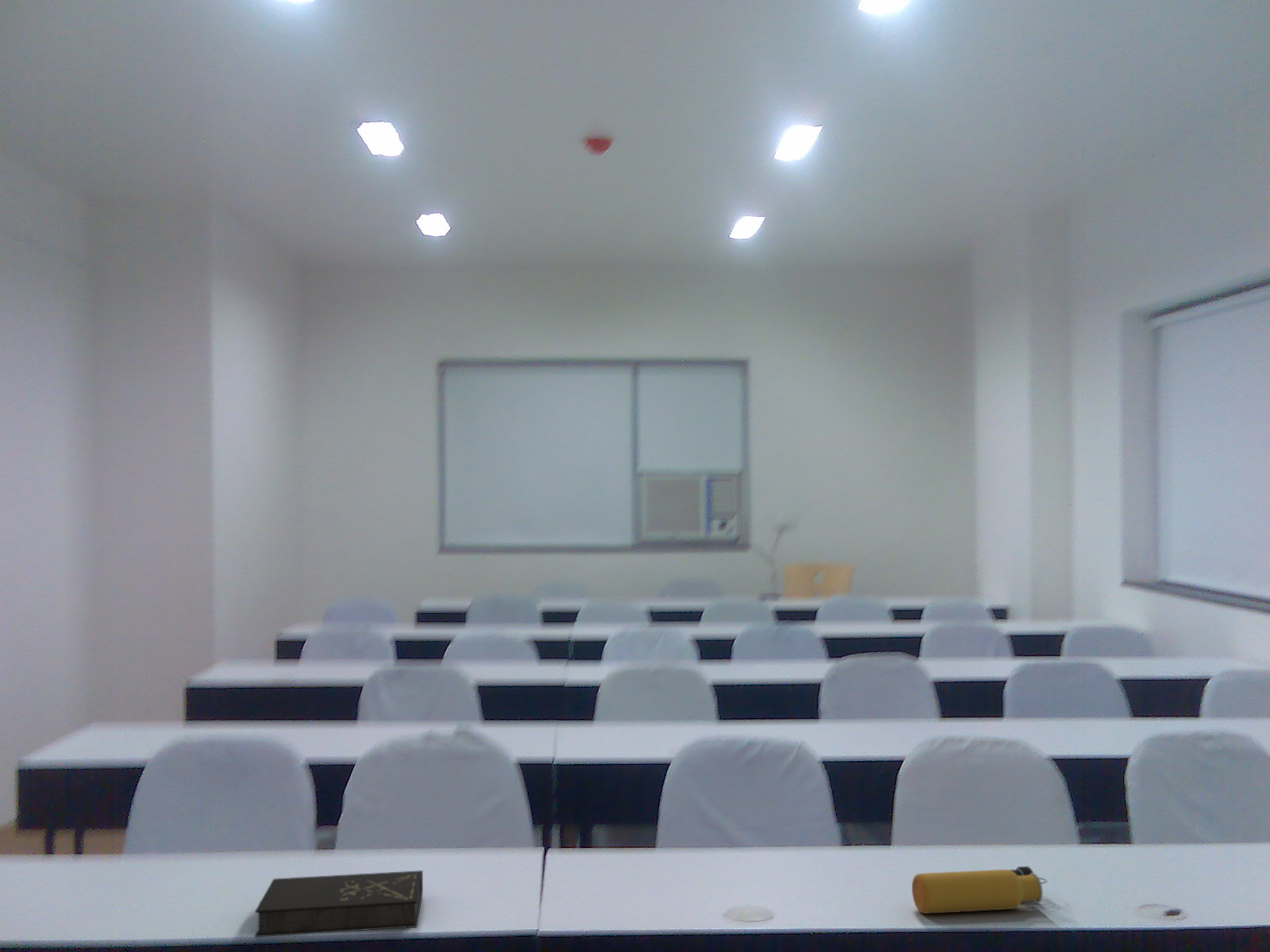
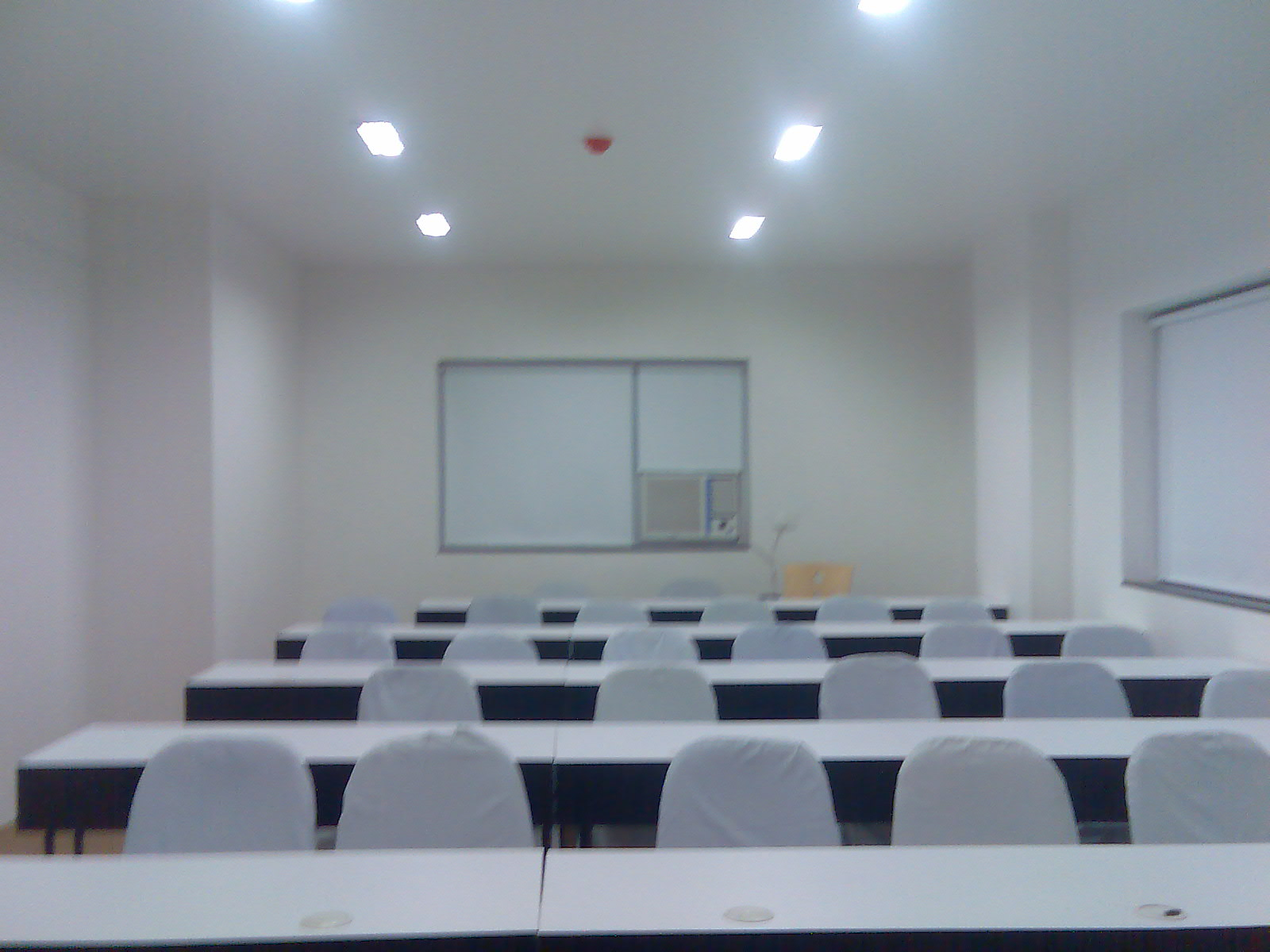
- notebook (343, 901)
- water bottle (983, 884)
